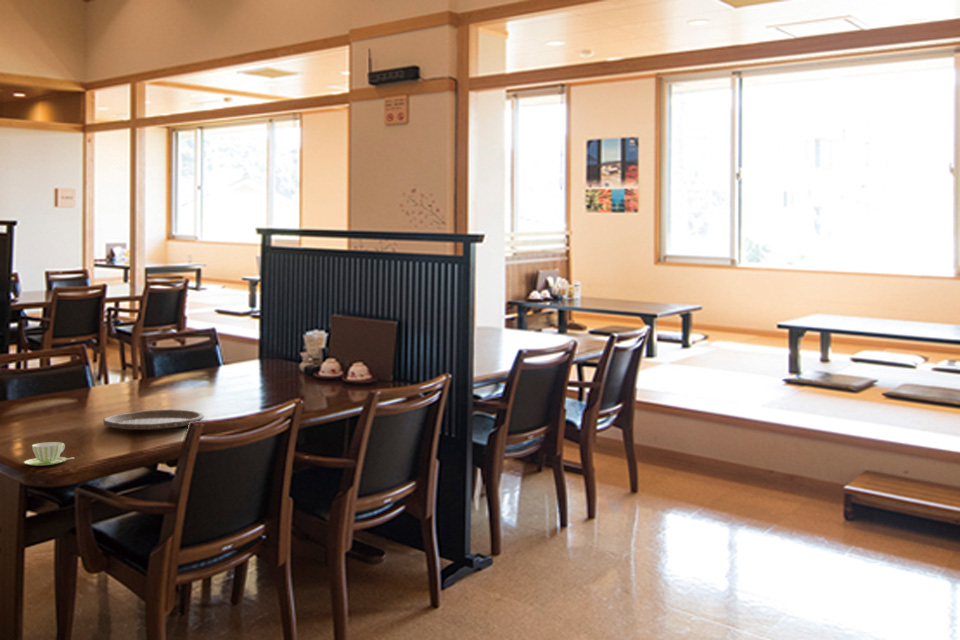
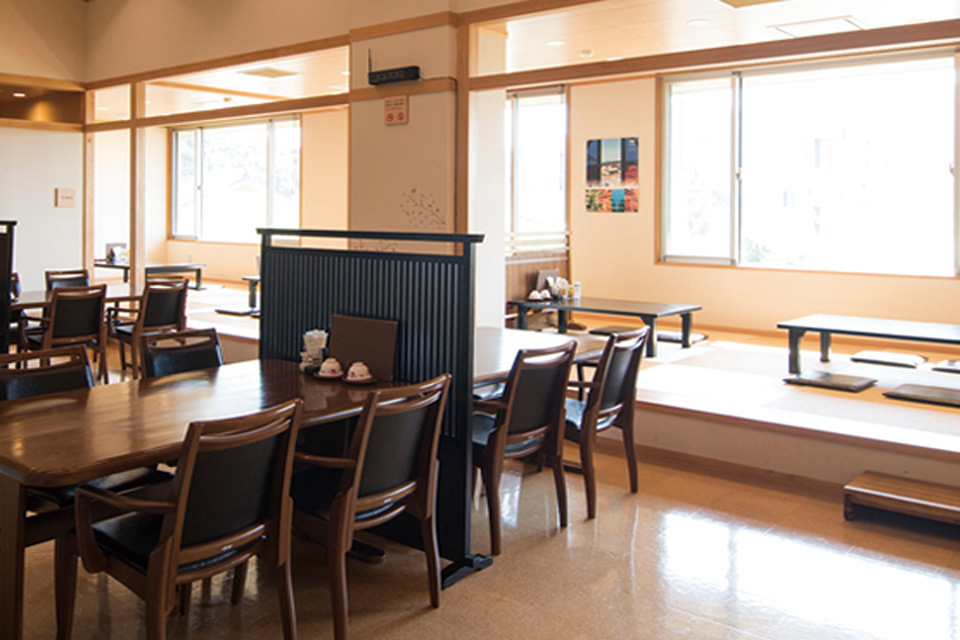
- cup (46, 453)
- plate (154, 420)
